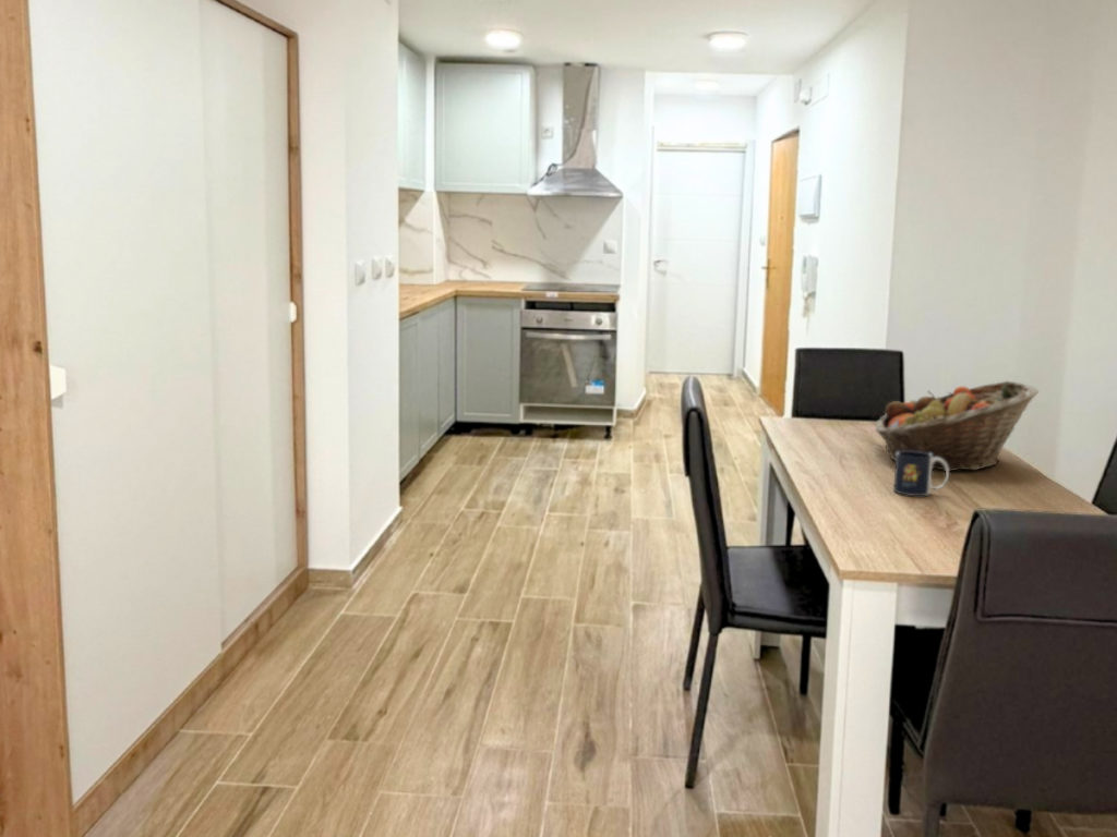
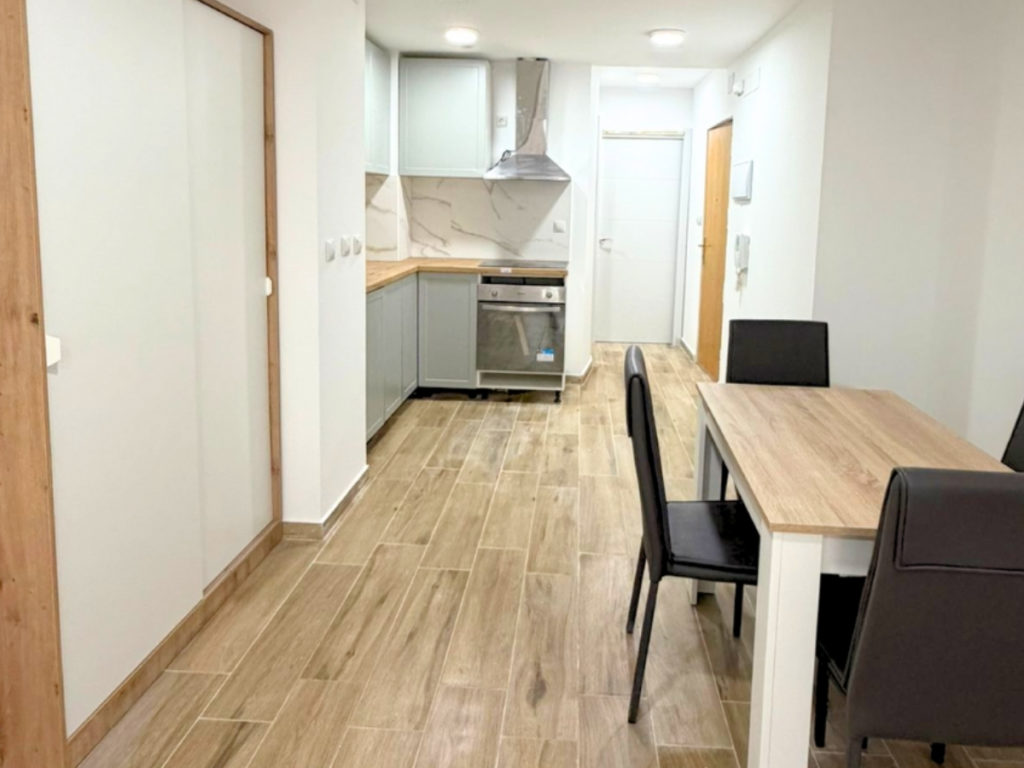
- fruit basket (952, 421)
- mug (922, 473)
